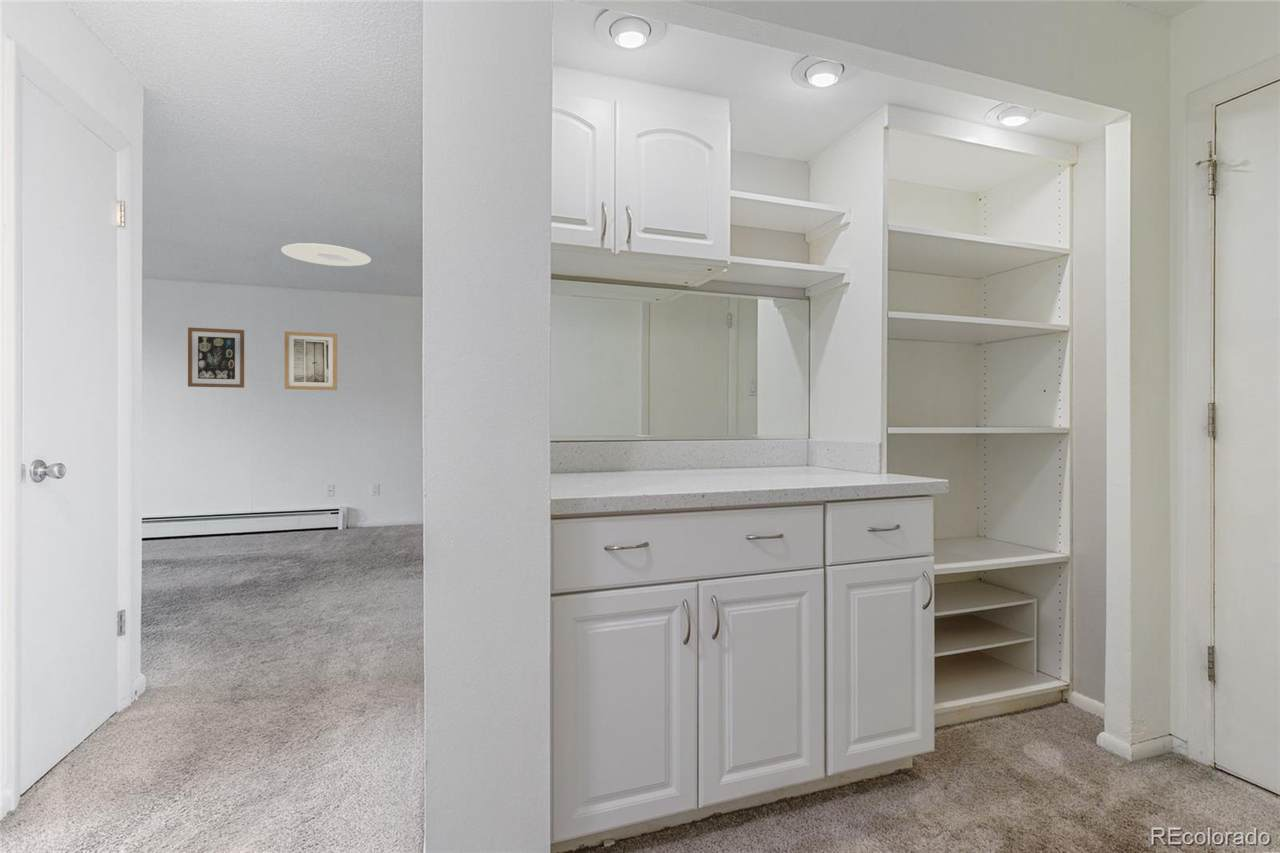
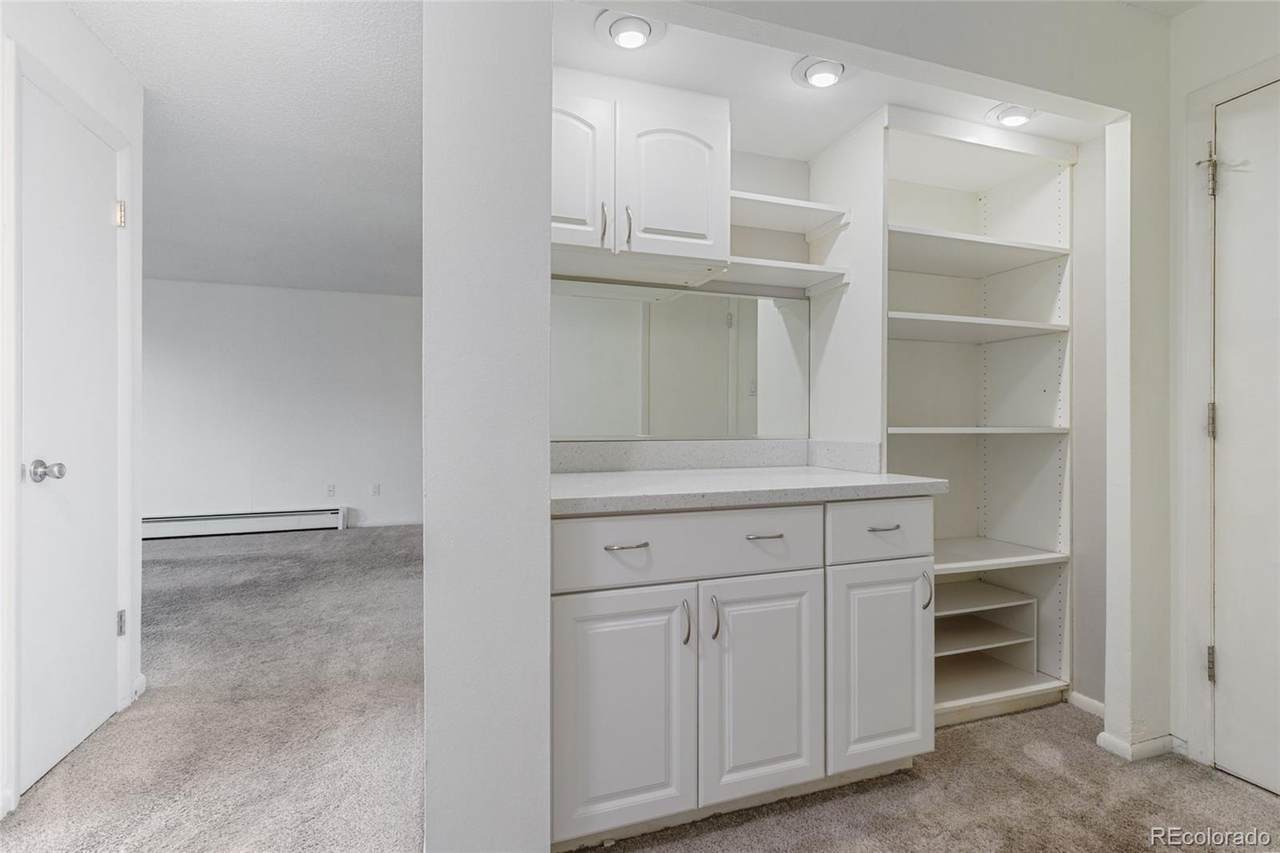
- ceiling light (327, 251)
- wall art (216, 357)
- wall art (311, 361)
